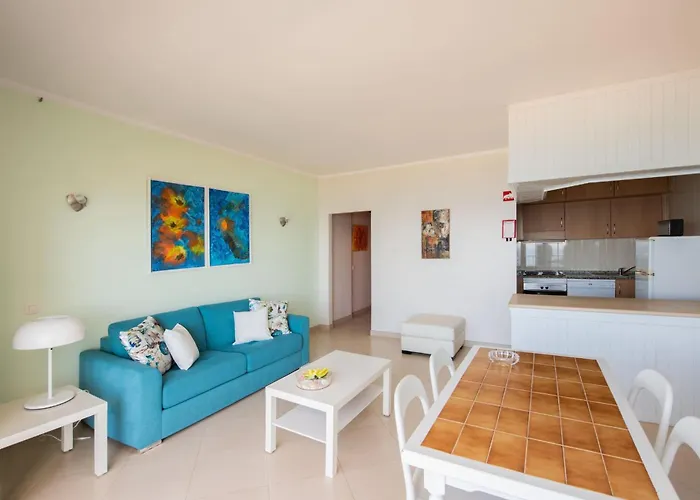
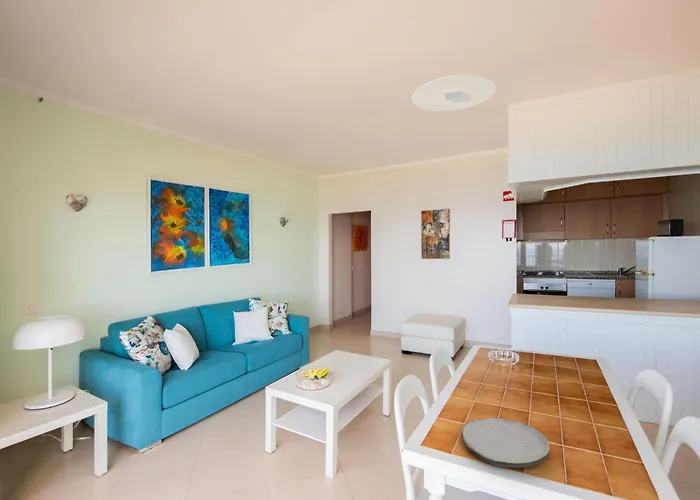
+ ceiling light (452, 91)
+ plate (503, 441)
